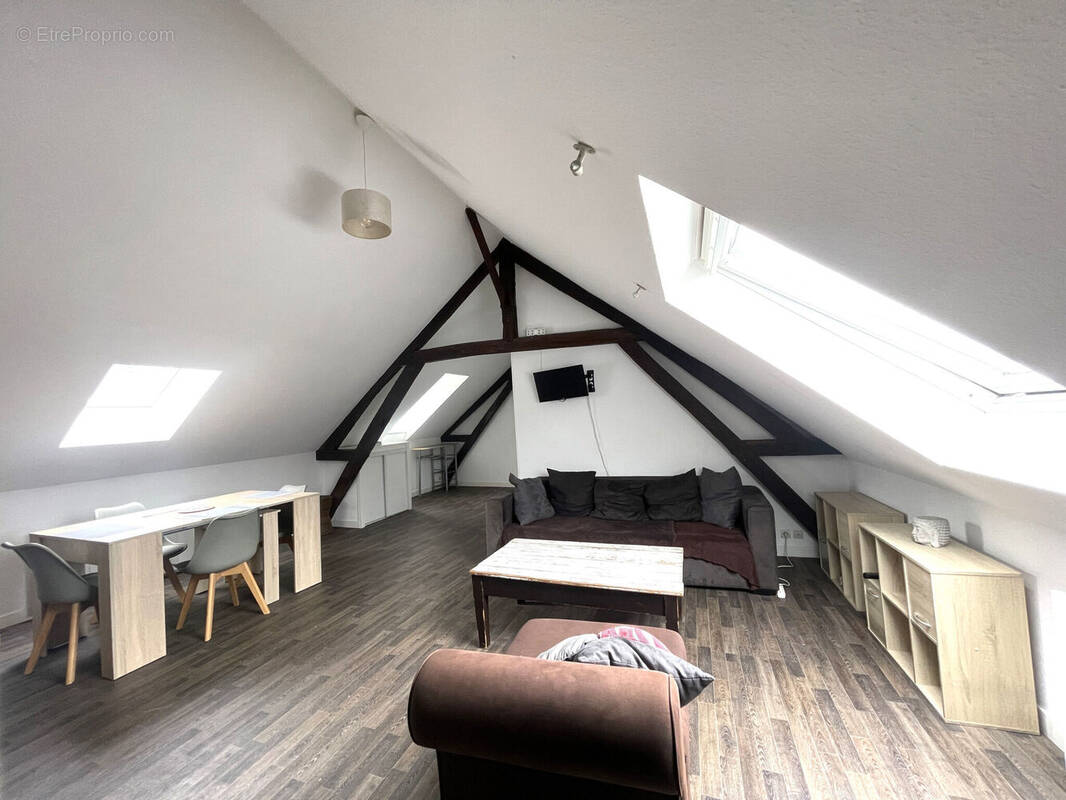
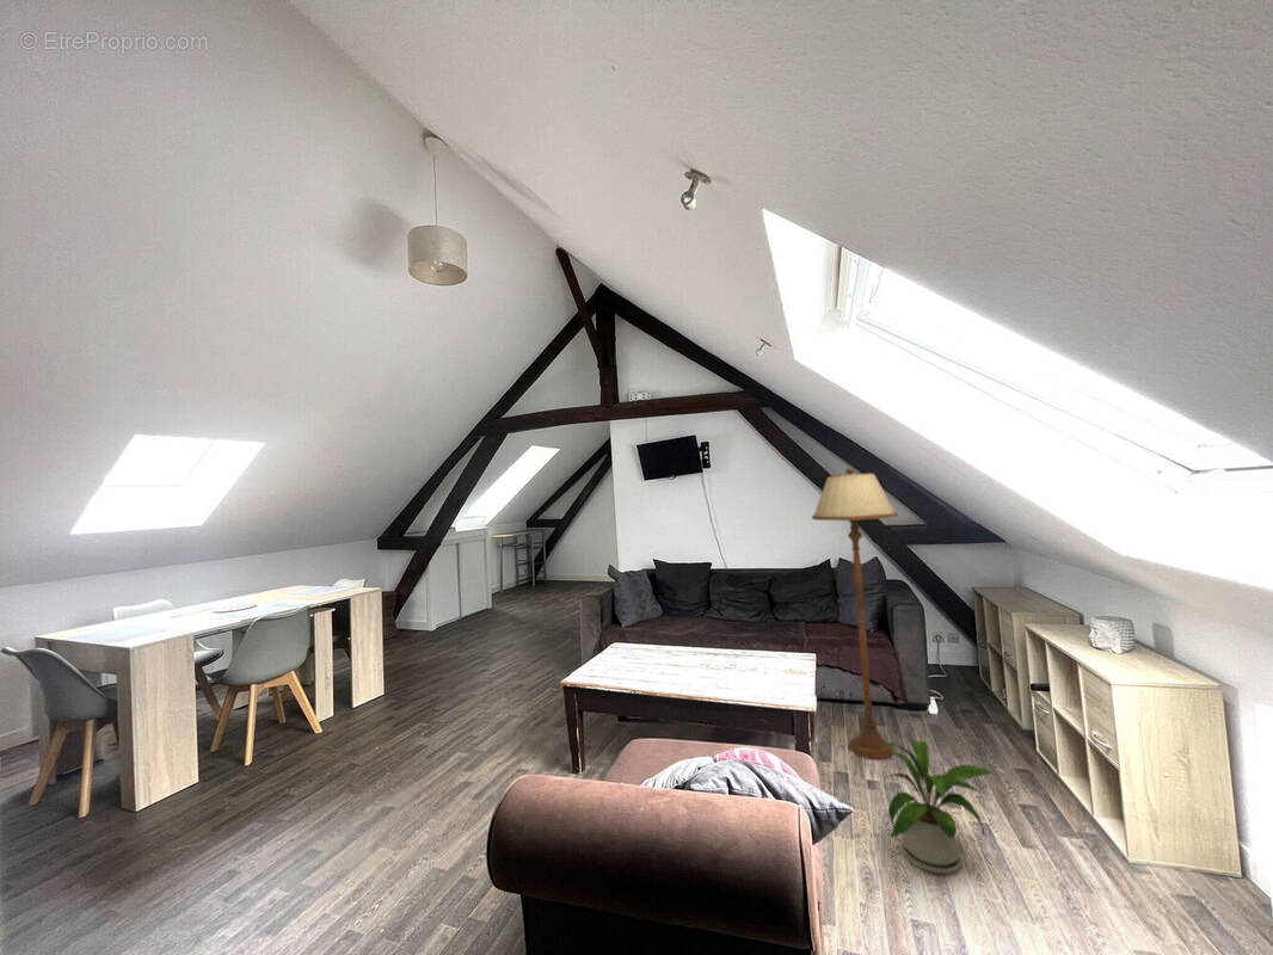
+ house plant (940, 802)
+ floor lamp (860, 606)
